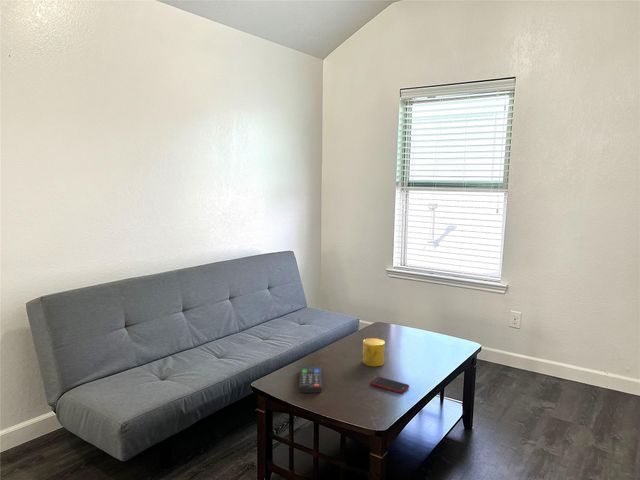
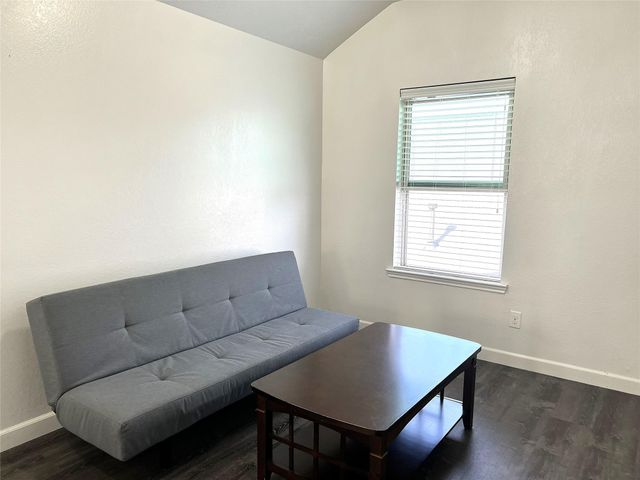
- remote control (310, 378)
- cell phone (389, 384)
- cup (373, 351)
